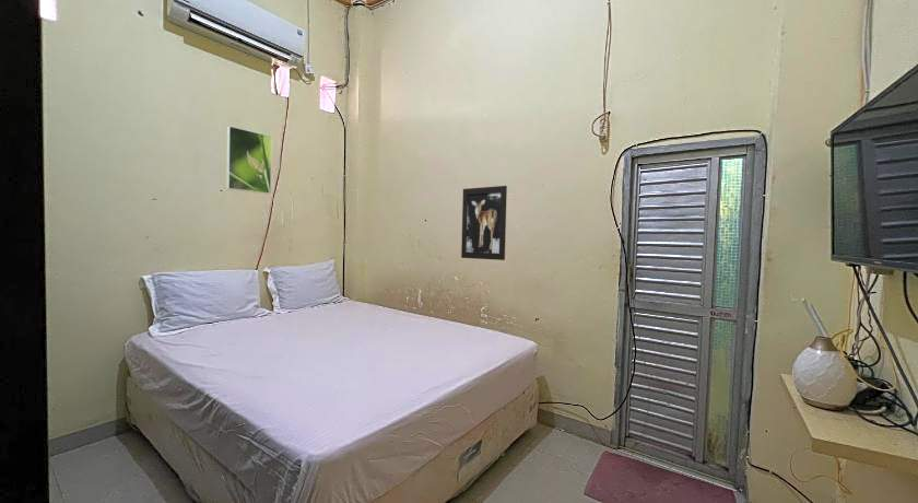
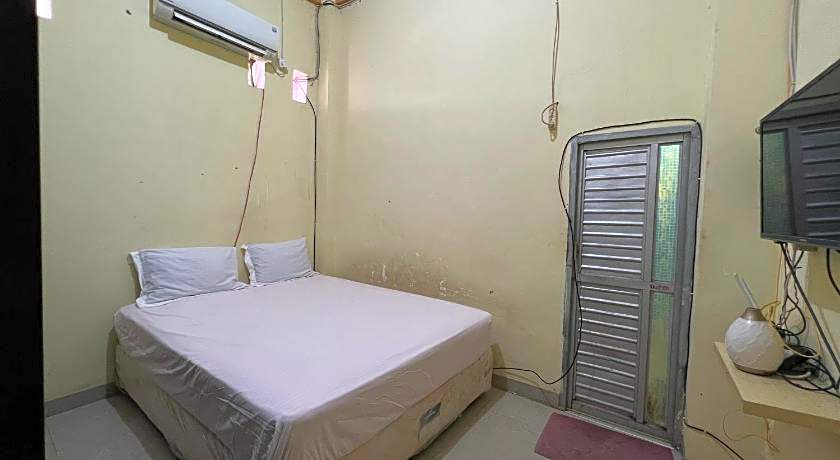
- wall art (483, 223)
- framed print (249, 161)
